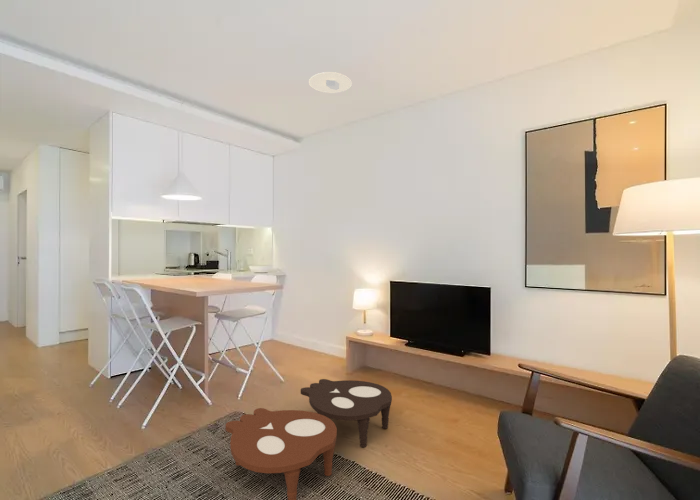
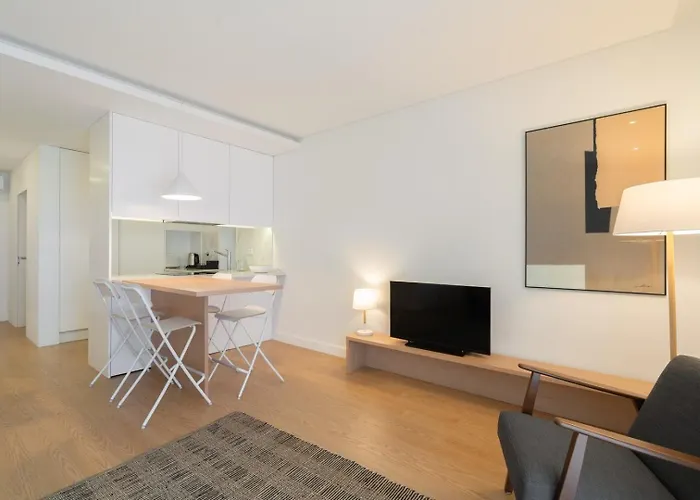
- coffee table (315, 427)
- recessed light (330, 81)
